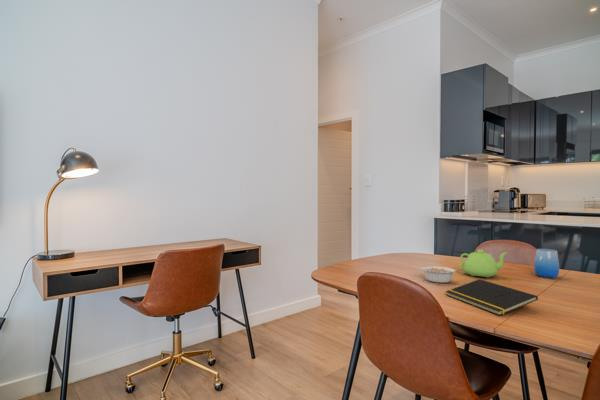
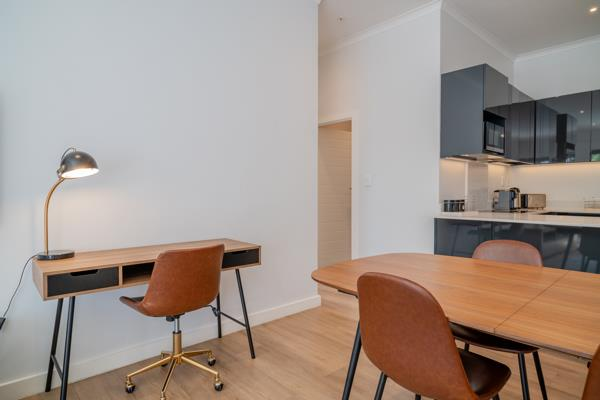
- notepad (488, 295)
- legume (439, 273)
- teapot (482, 262)
- cup (546, 263)
